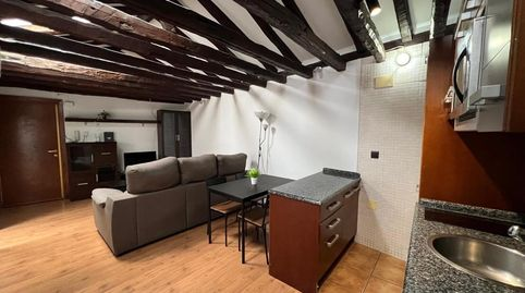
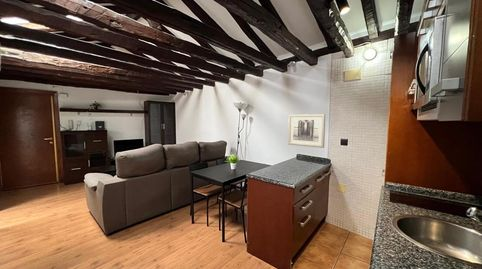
+ wall art (305, 130)
